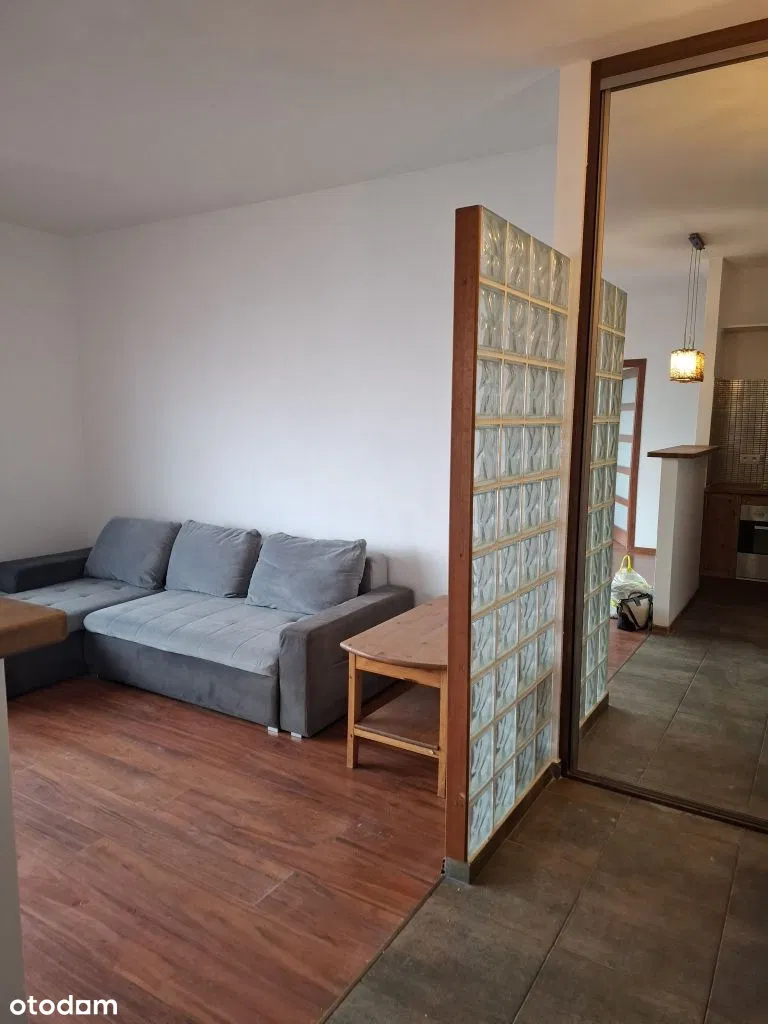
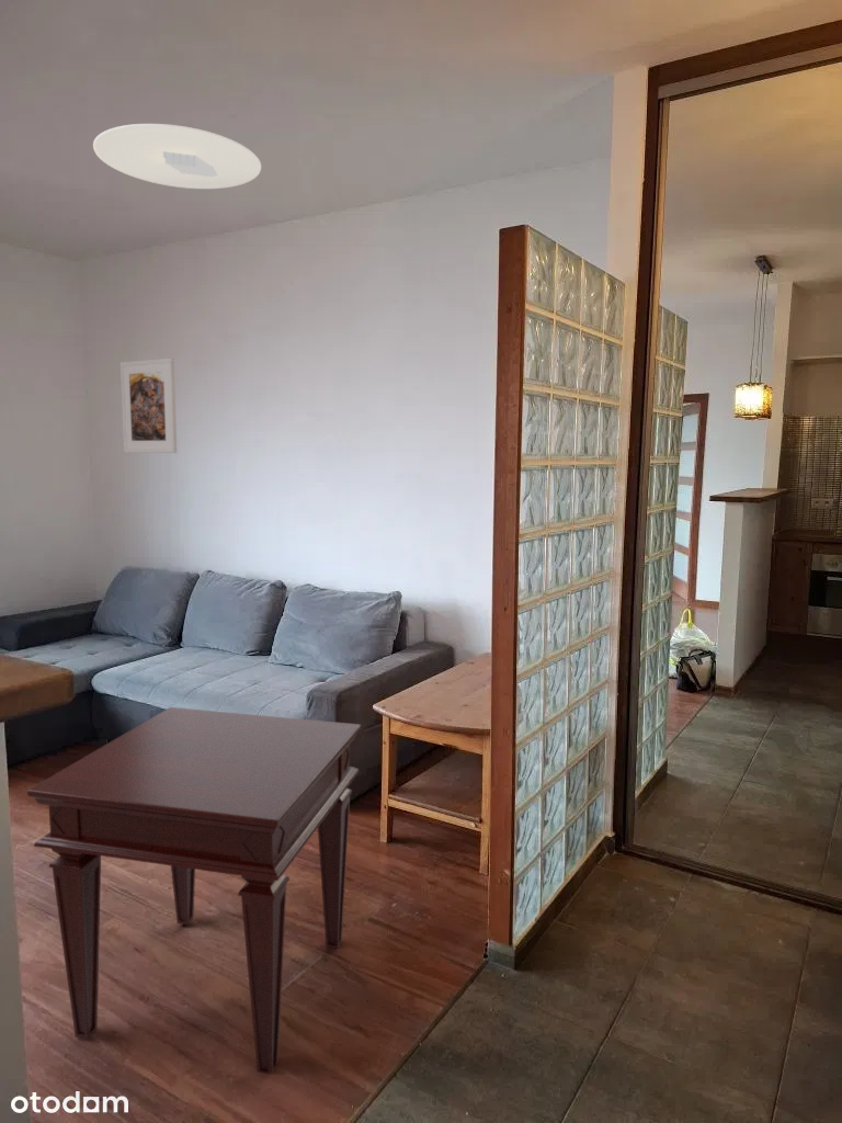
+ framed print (148, 407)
+ side table (216, 871)
+ ceiling light (179, 151)
